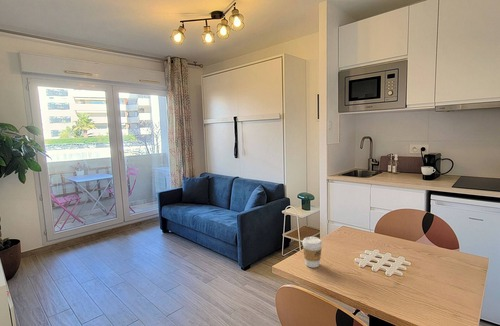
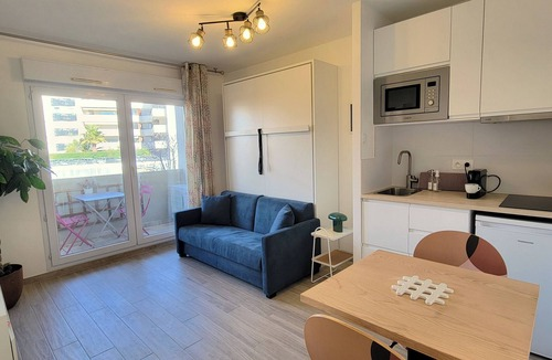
- coffee cup (312, 251)
